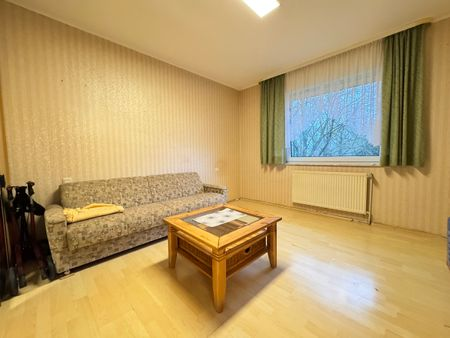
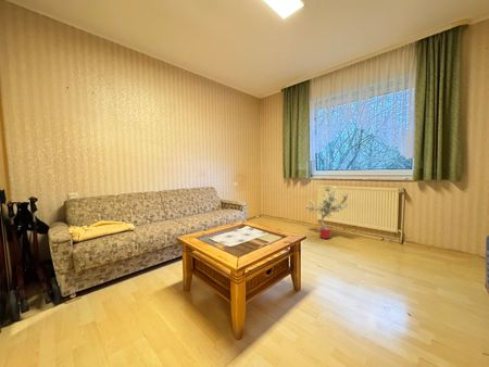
+ potted tree (326, 211)
